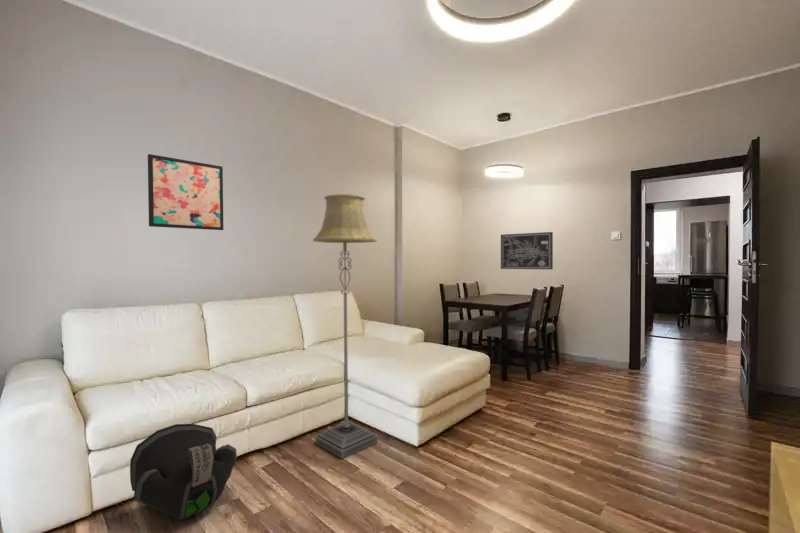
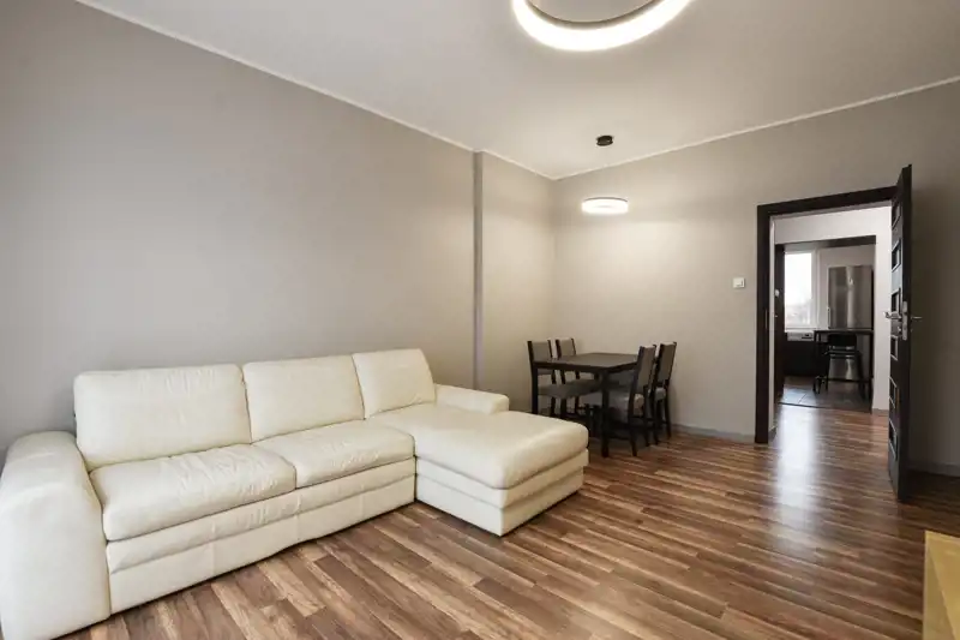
- wall art (187, 194)
- wall art (525, 251)
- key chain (185, 469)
- floor lamp (345, 320)
